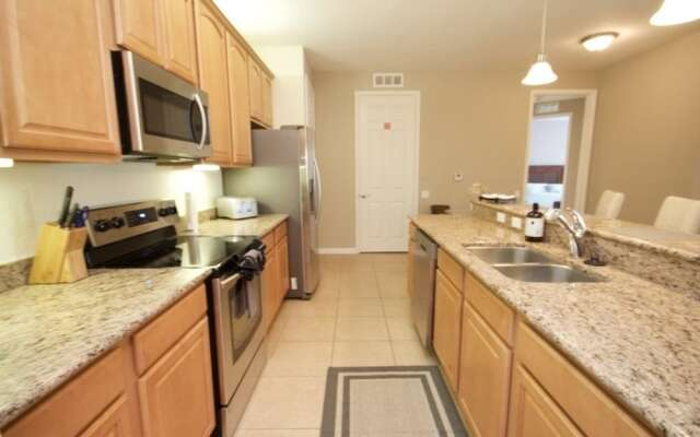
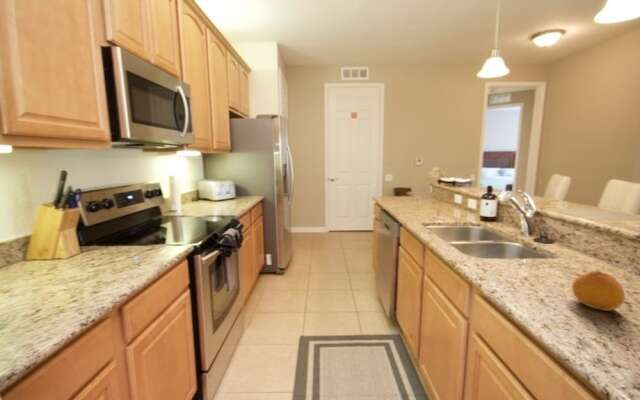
+ fruit (597, 288)
